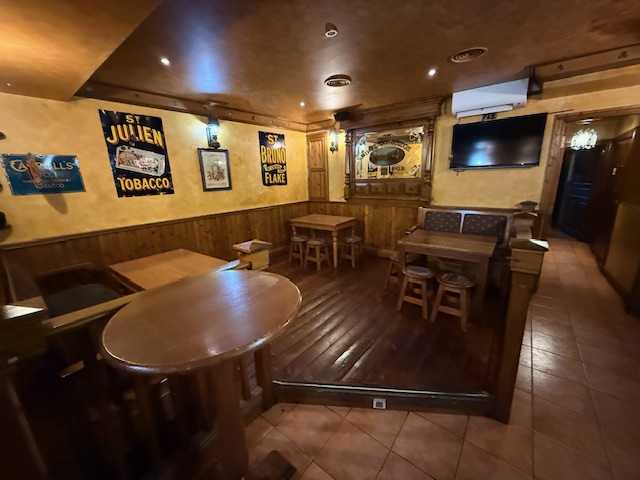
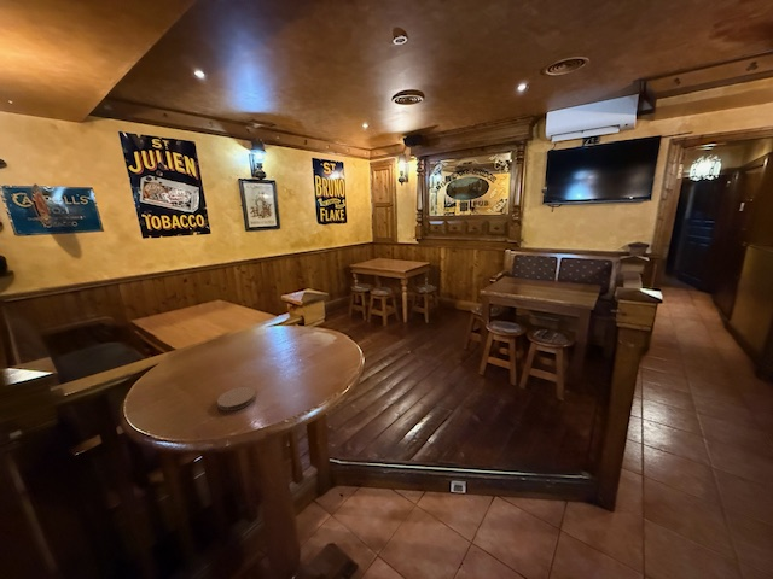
+ coaster (237, 398)
